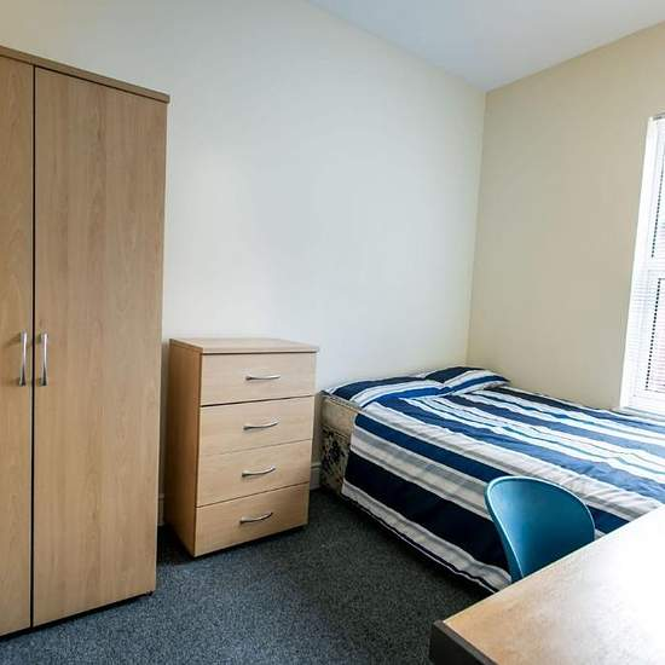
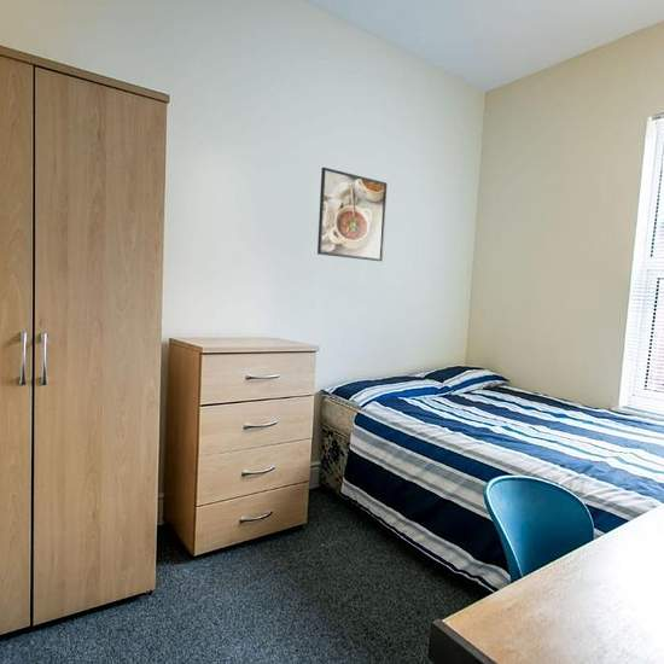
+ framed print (353, 216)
